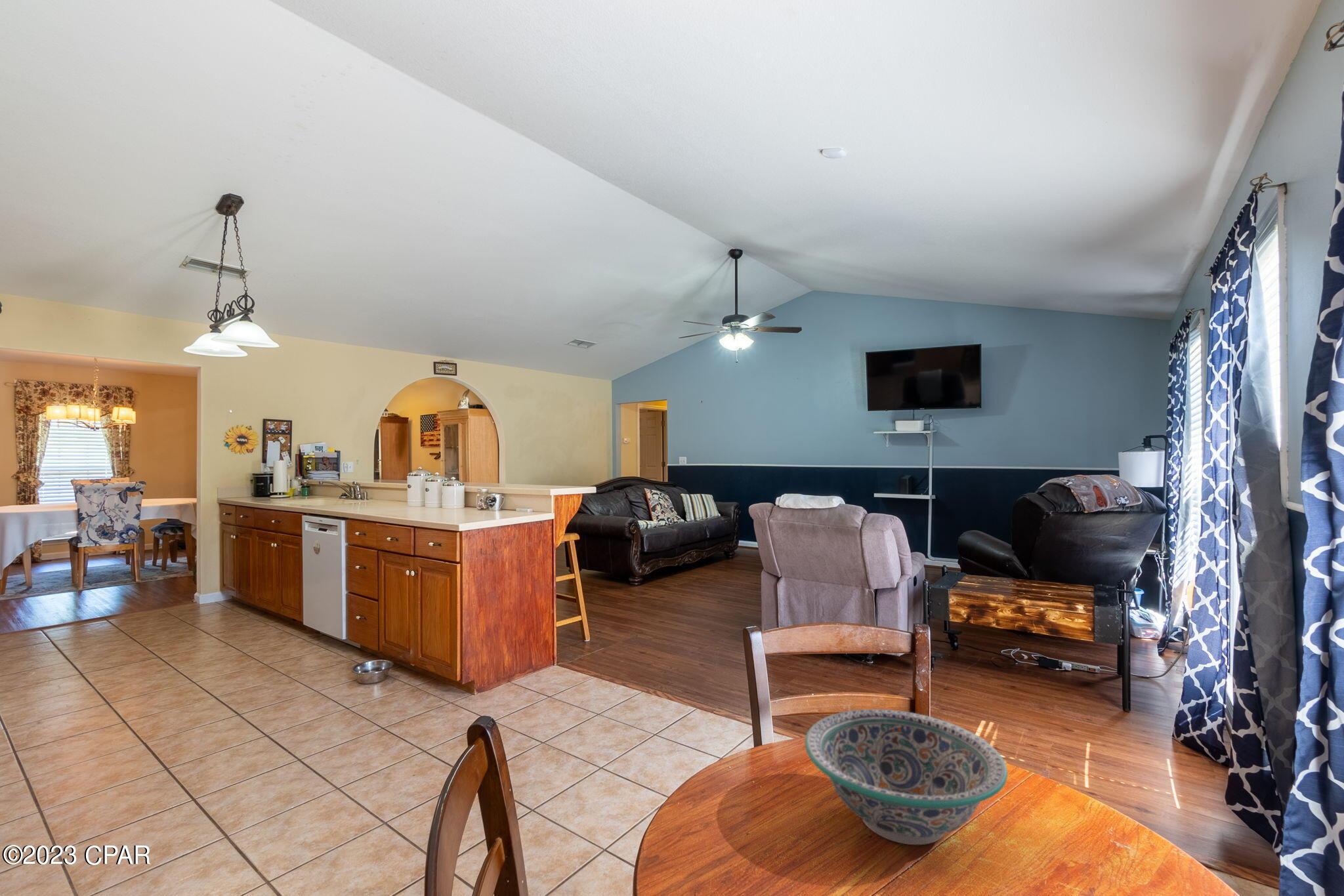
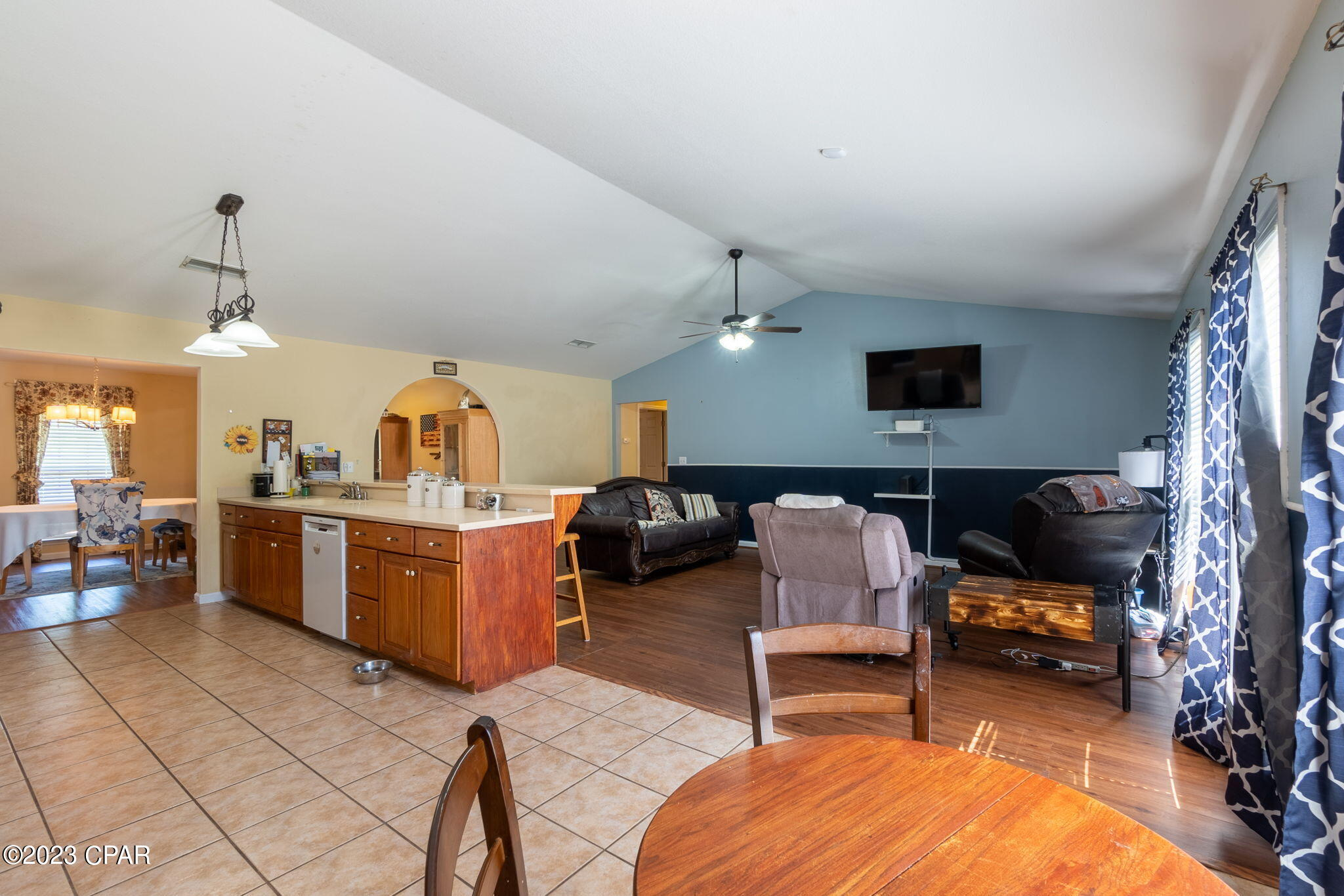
- decorative bowl (901, 784)
